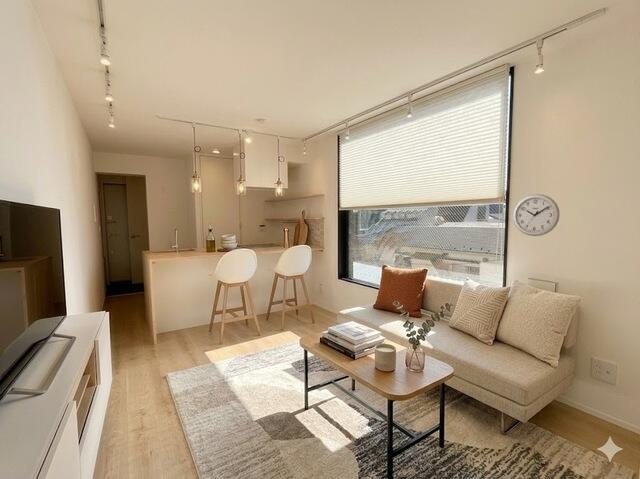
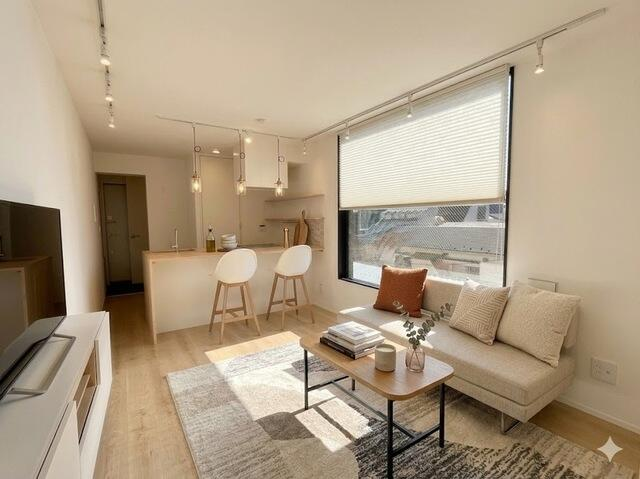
- wall clock (534, 215)
